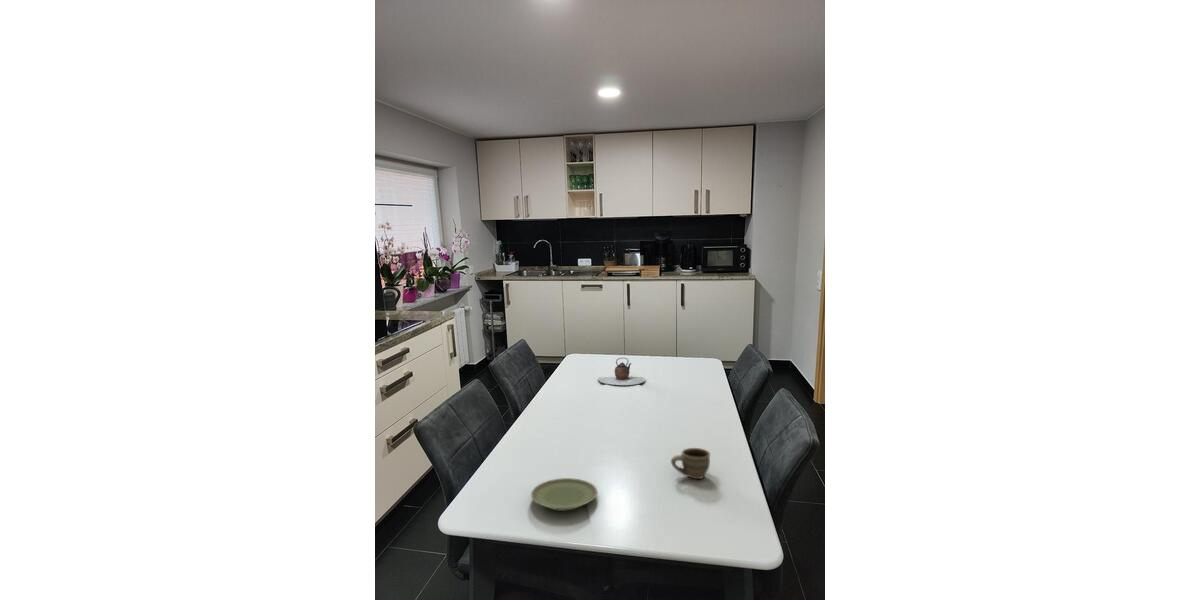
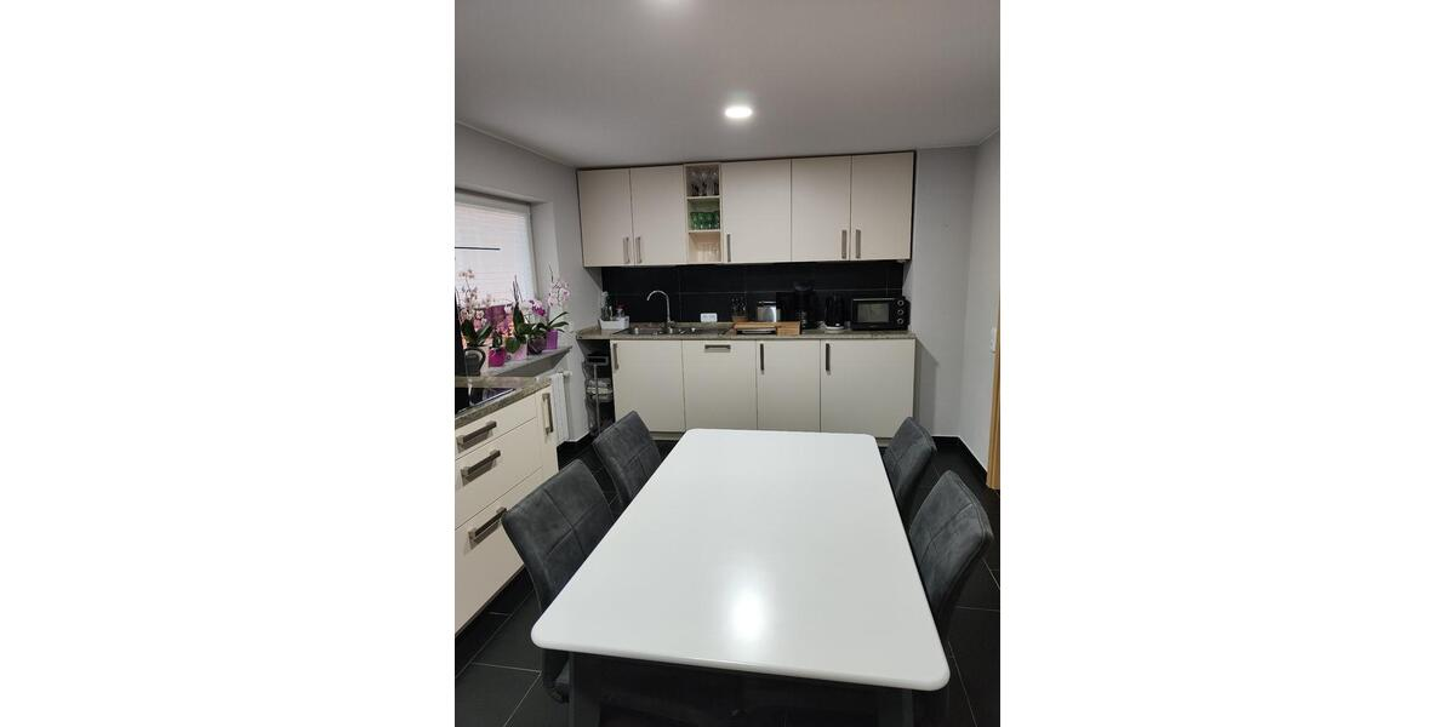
- plate (564, 496)
- cup (690, 464)
- teapot (621, 368)
